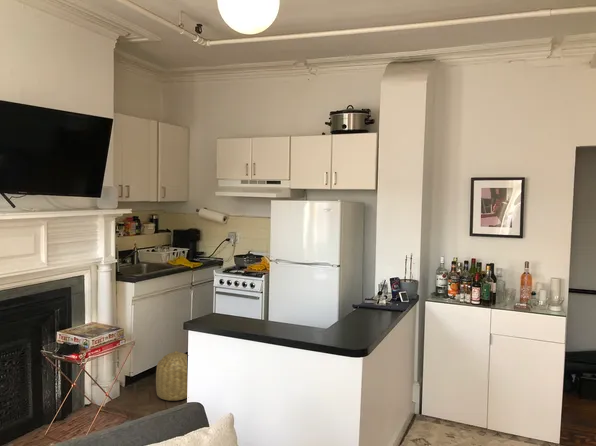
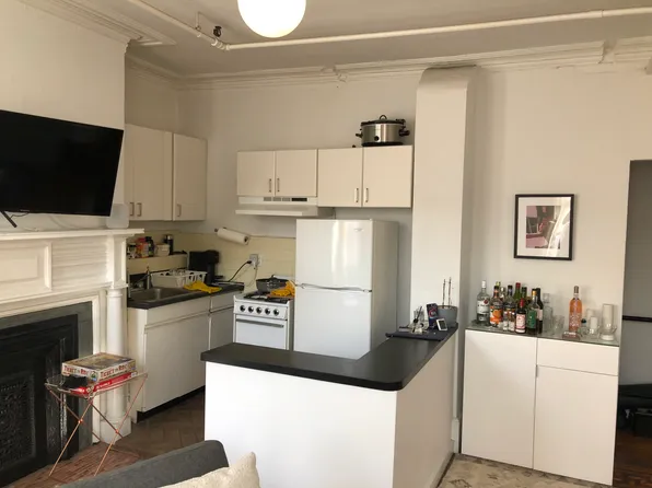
- basket (175, 373)
